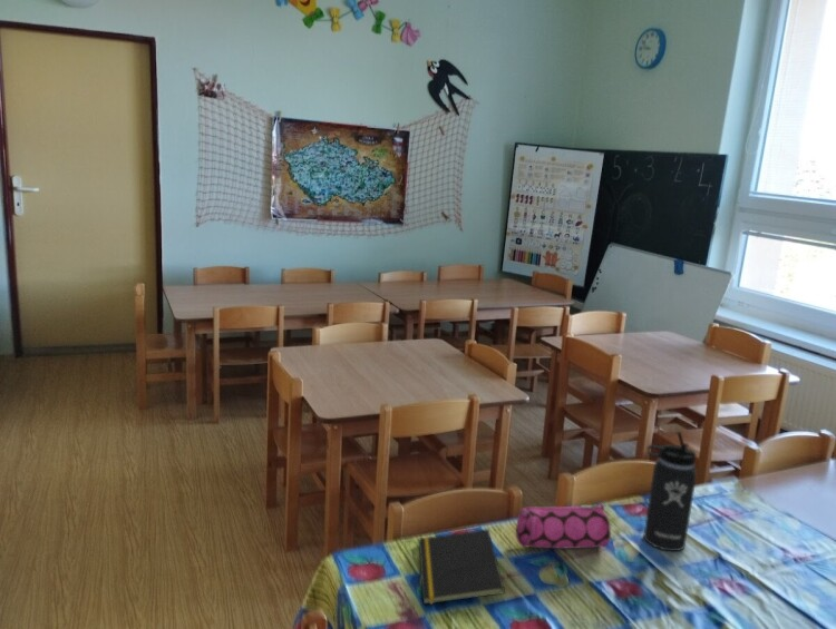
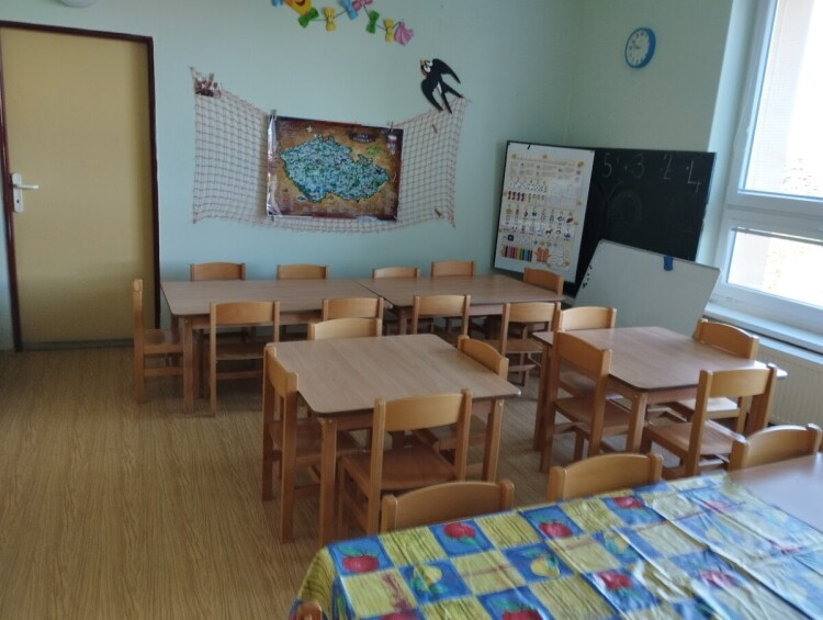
- notepad (458, 563)
- pencil case (562, 524)
- thermos bottle (667, 487)
